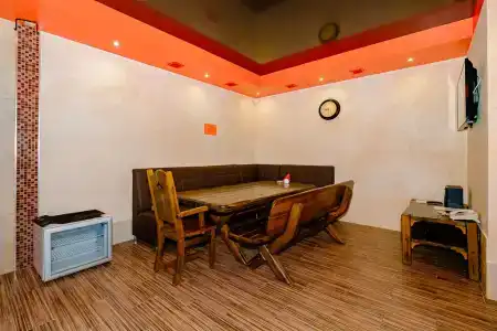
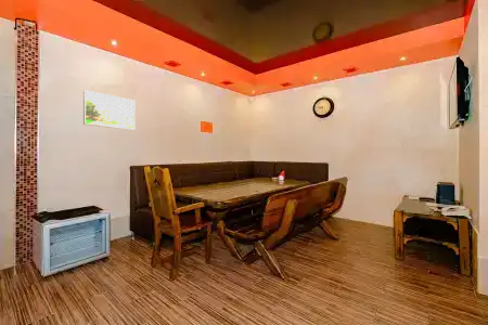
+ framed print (111, 110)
